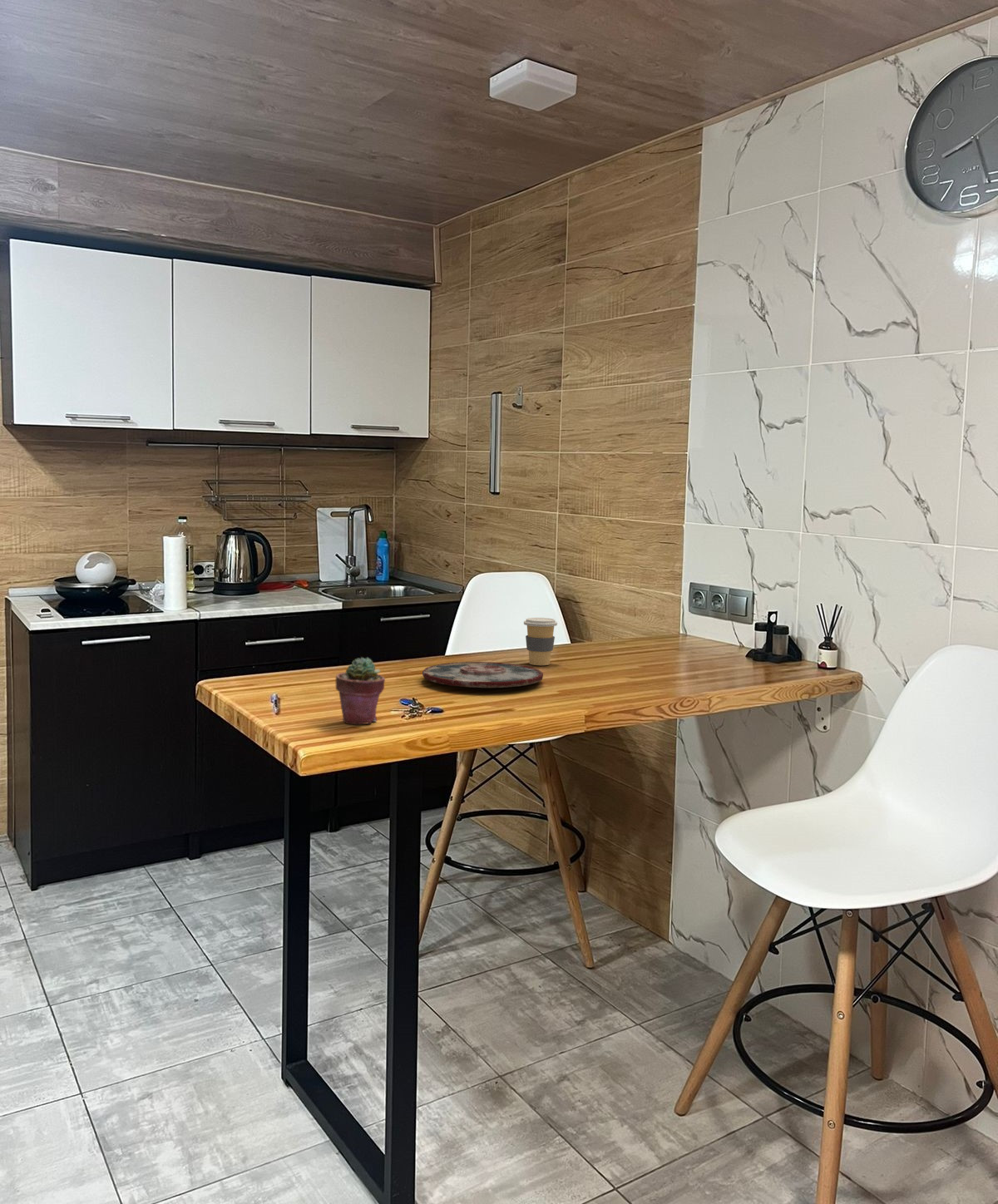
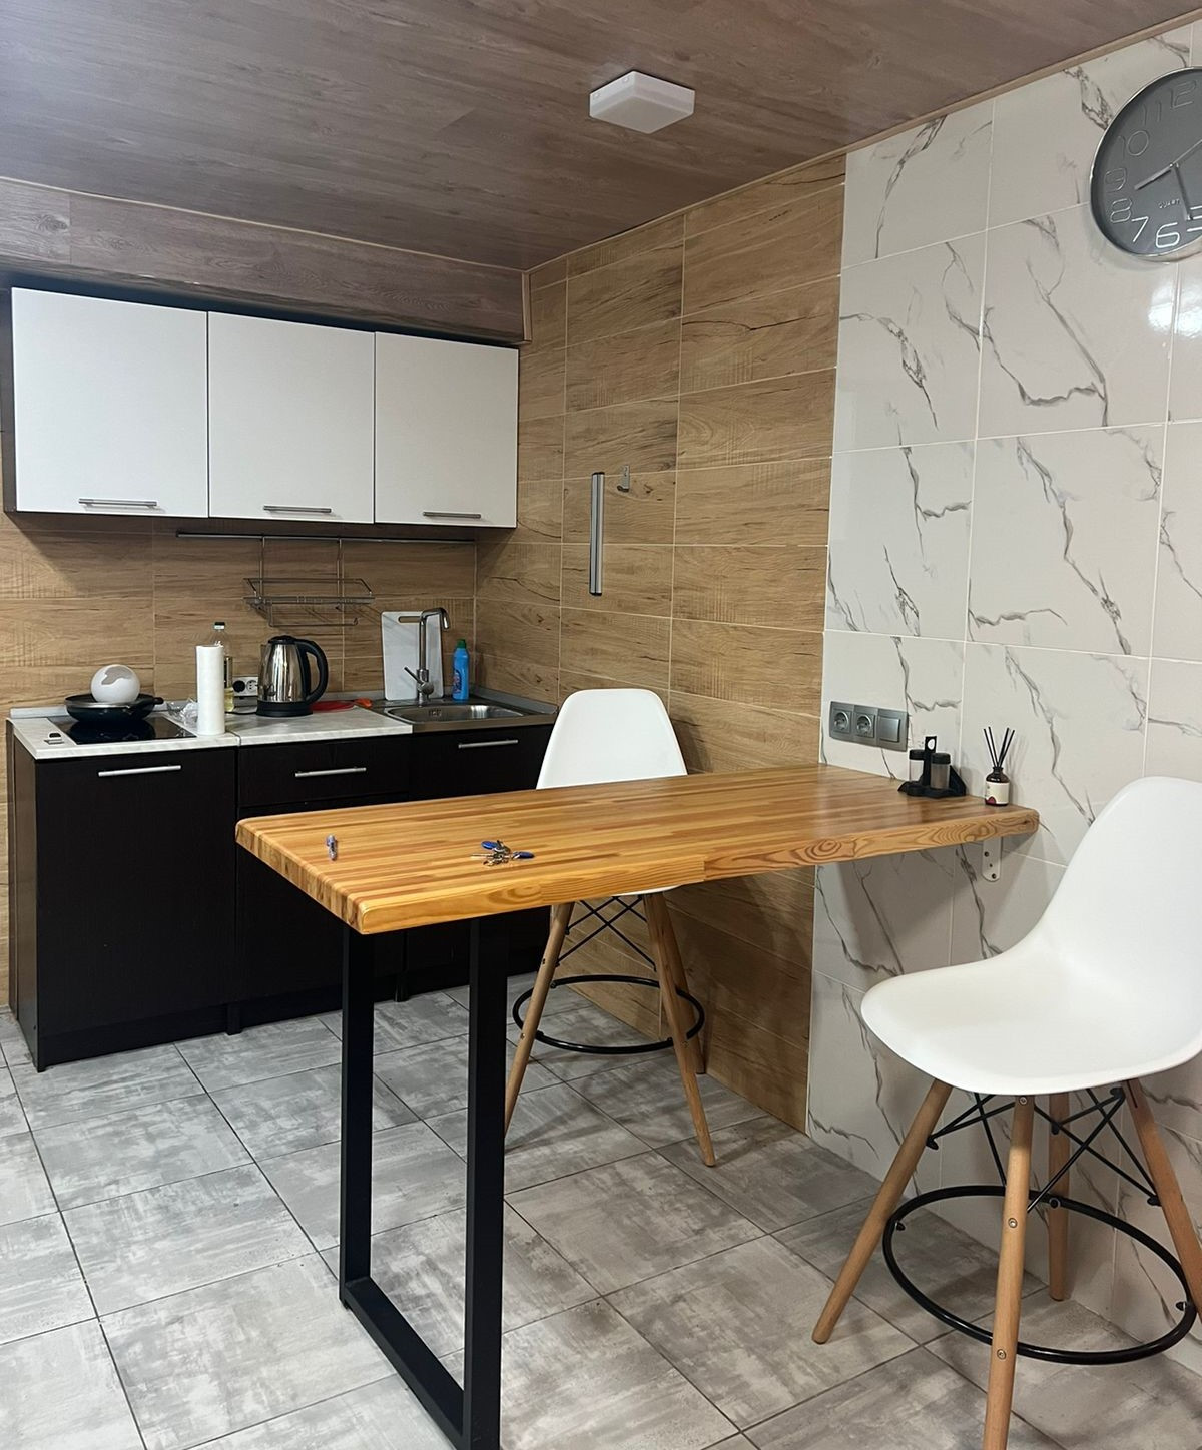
- potted succulent (359, 688)
- coffee cup (540, 641)
- plate (482, 674)
